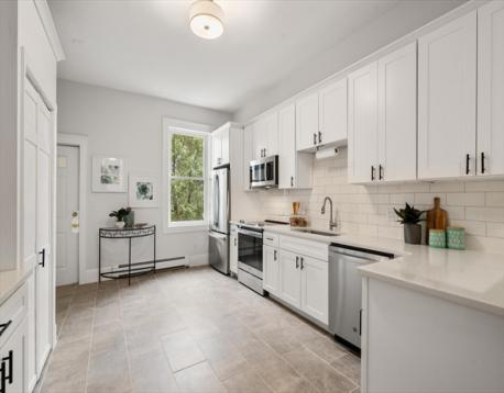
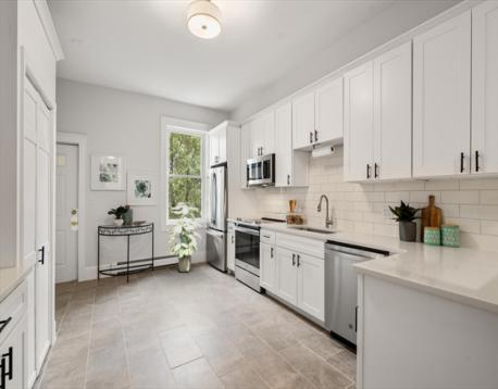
+ indoor plant (183, 236)
